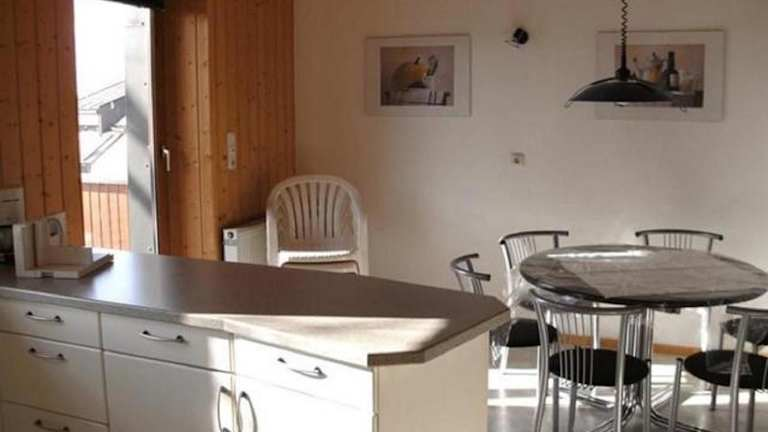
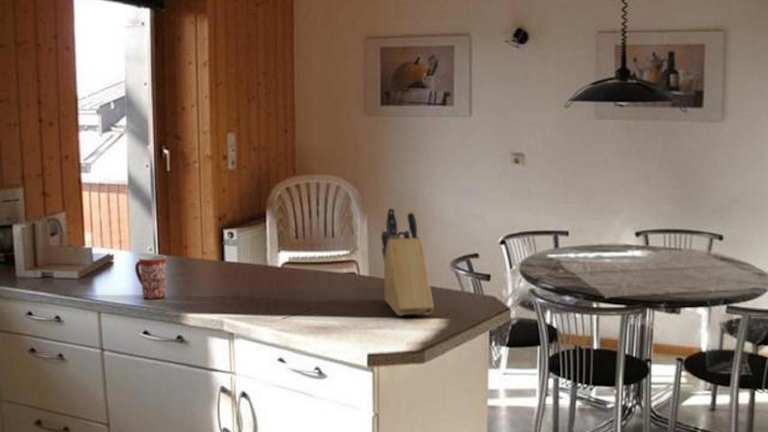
+ knife block (405, 258)
+ mug (149, 276)
